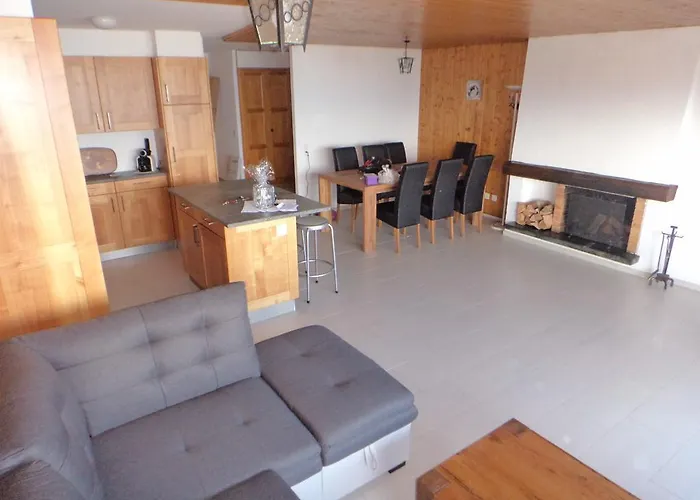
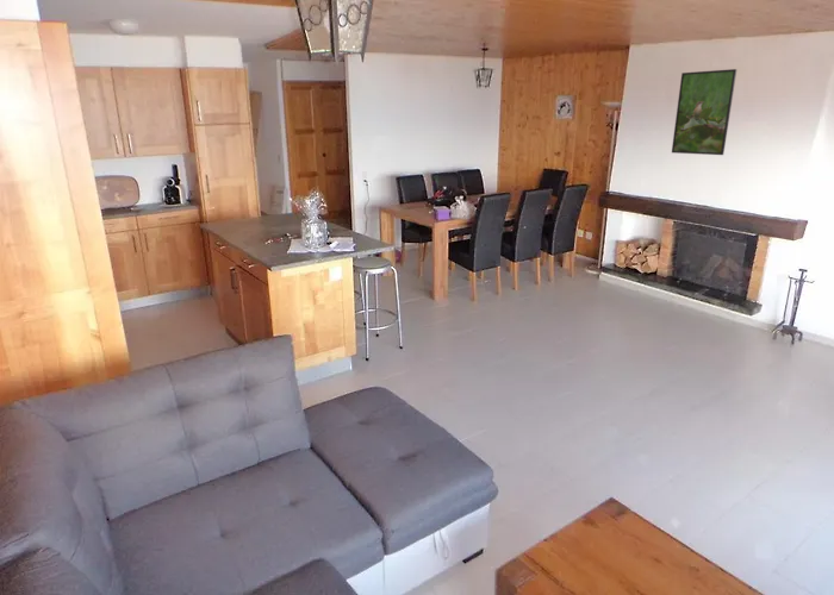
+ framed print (702, 113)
